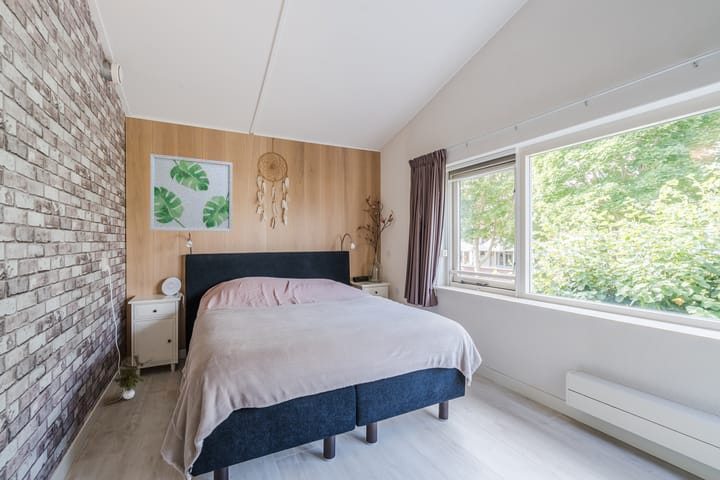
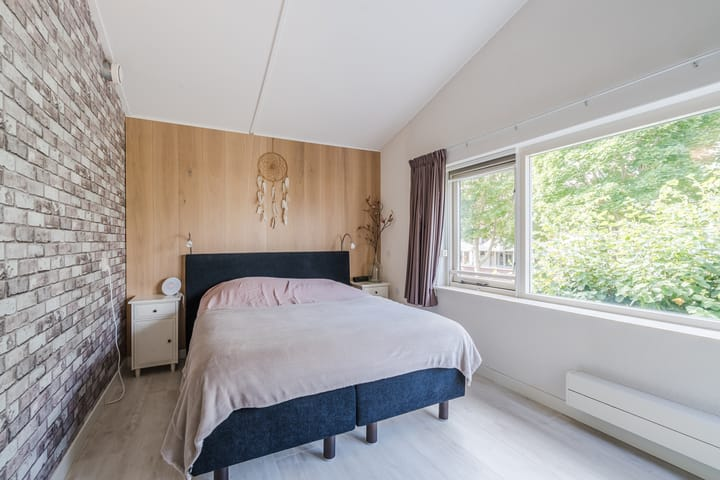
- wall art (193, 194)
- potted plant (133, 375)
